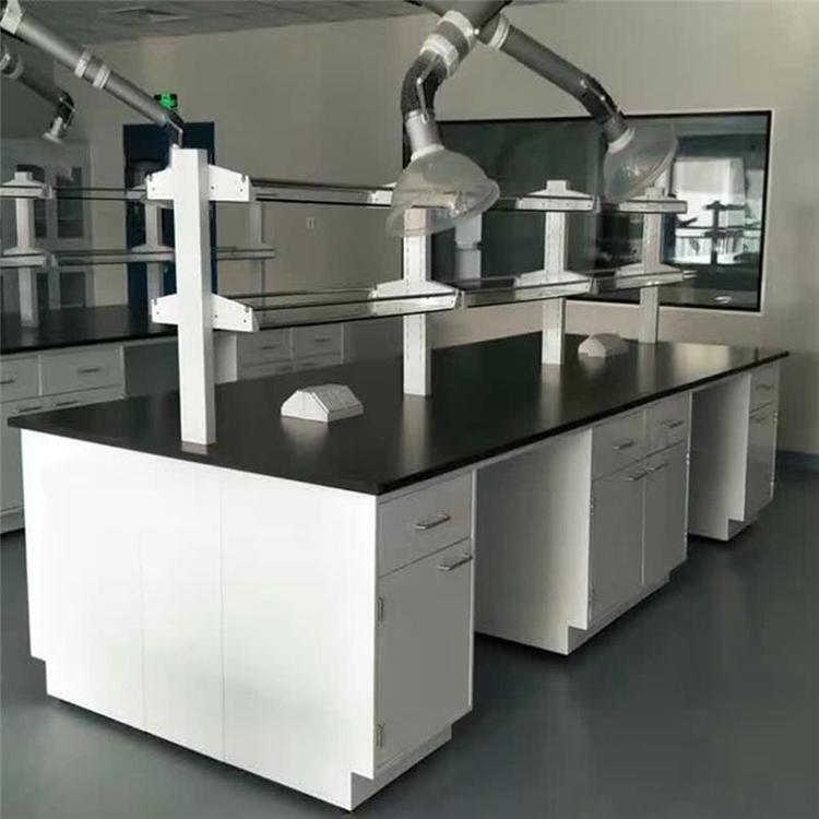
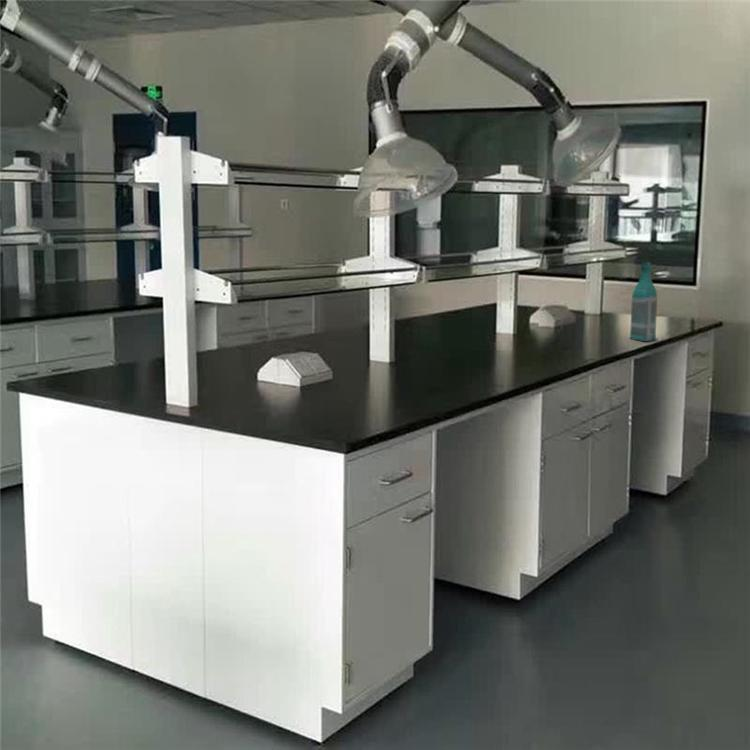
+ bottle (643, 300)
